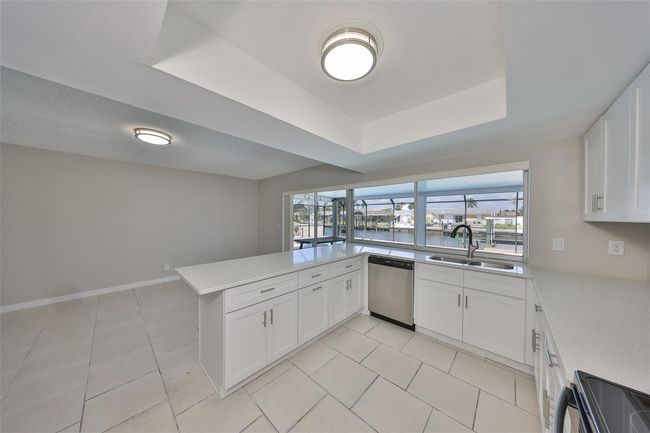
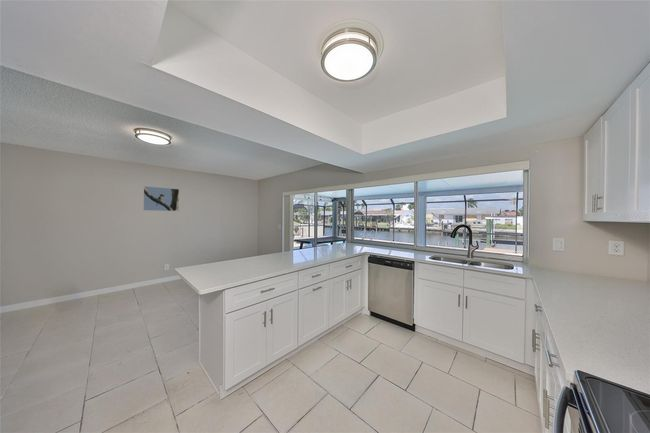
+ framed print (162, 199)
